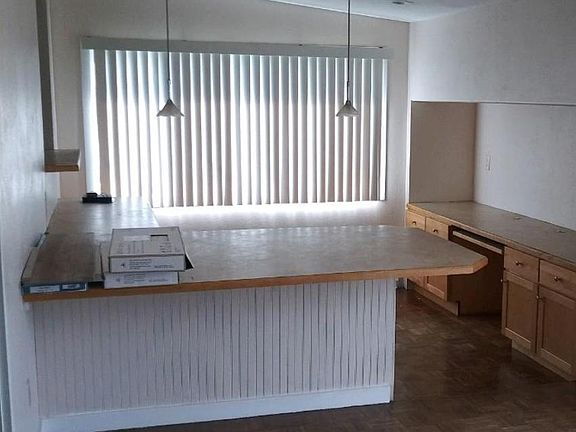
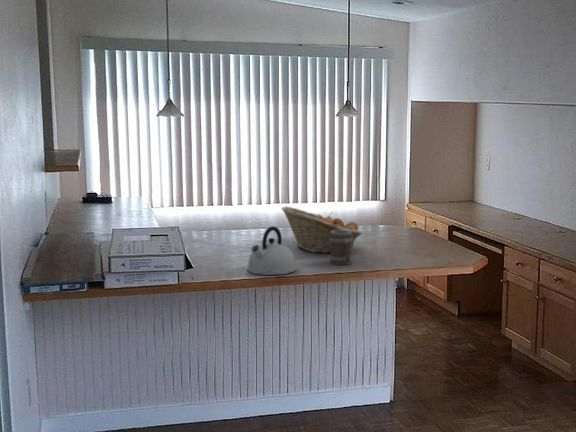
+ barrel (342, 248)
+ kettle (270, 248)
+ fruit basket (320, 227)
